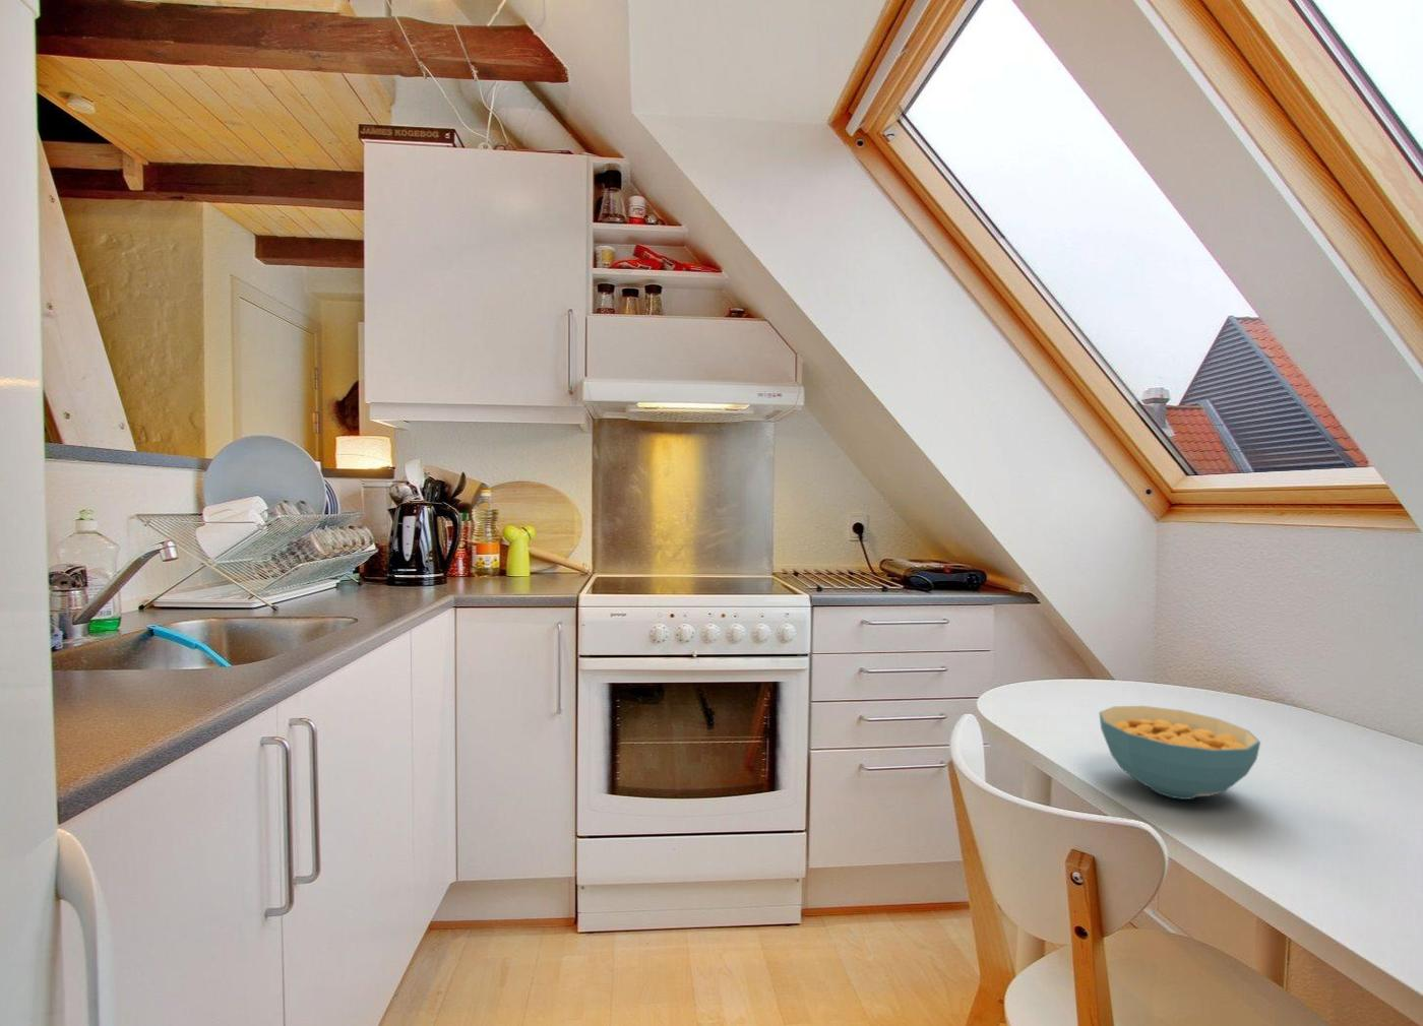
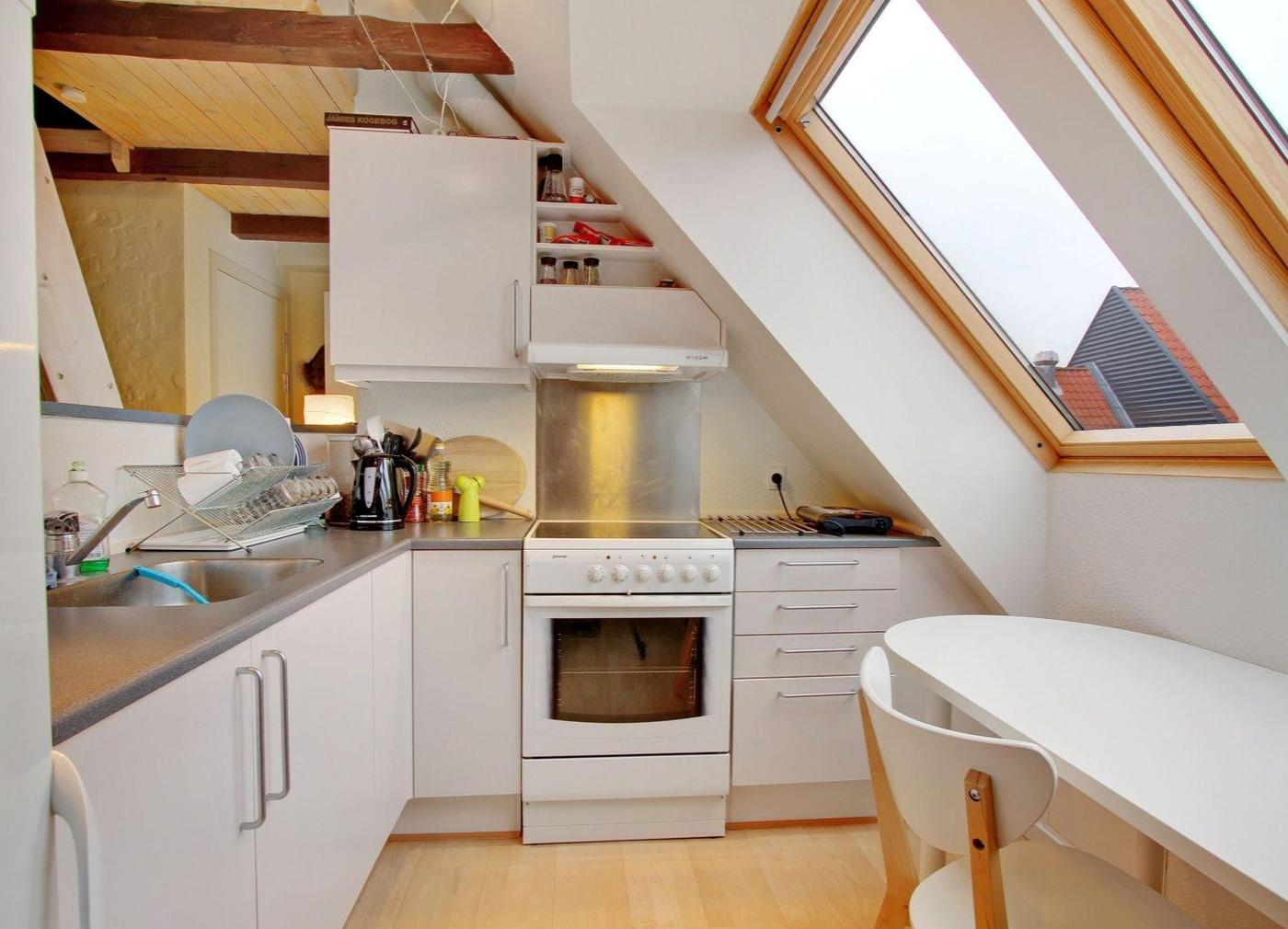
- cereal bowl (1173, 758)
